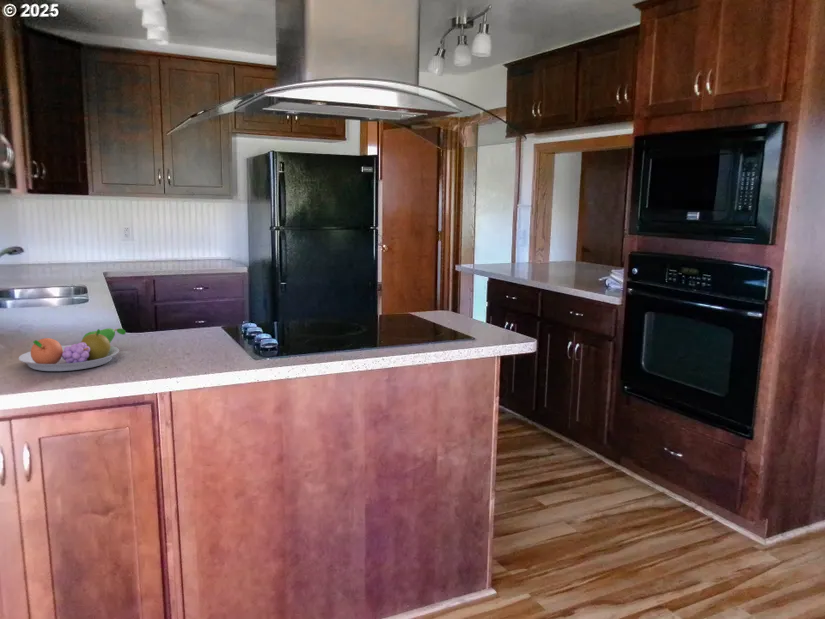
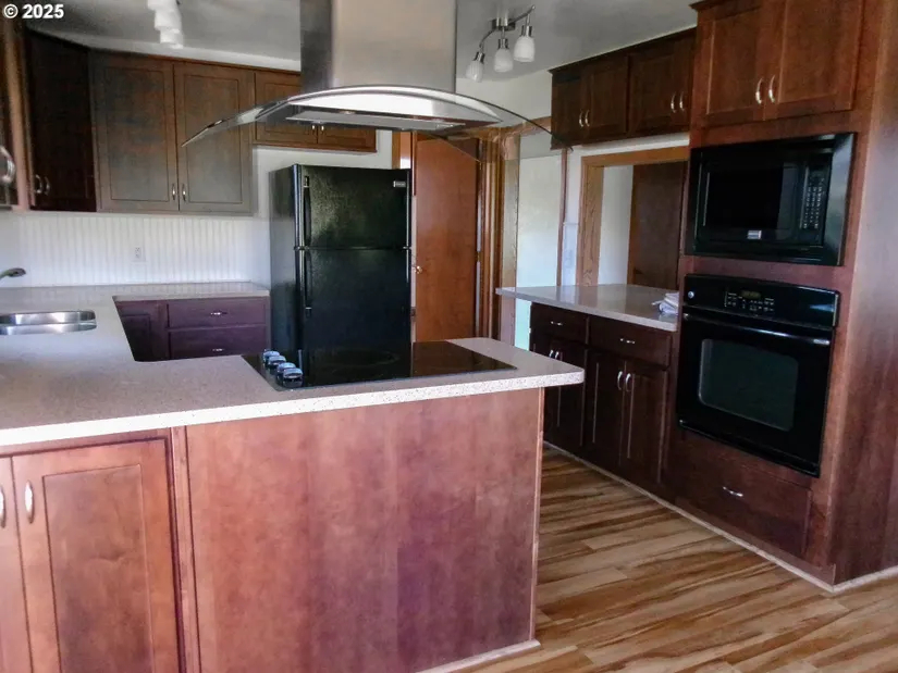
- fruit bowl (74, 344)
